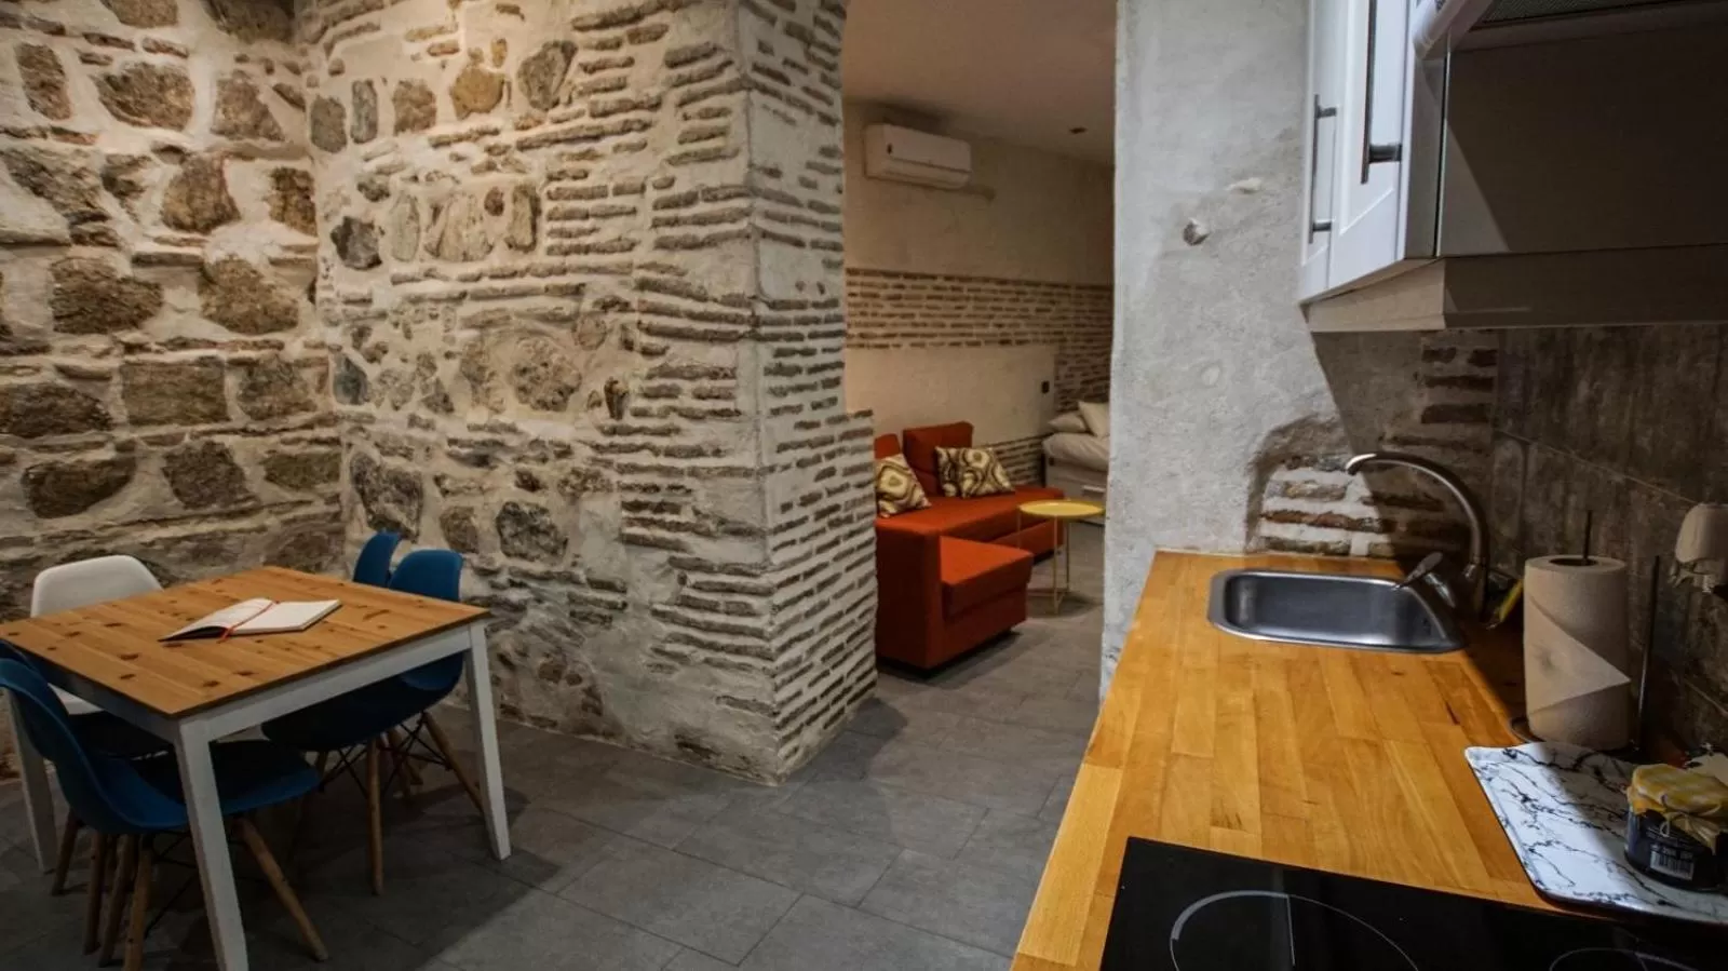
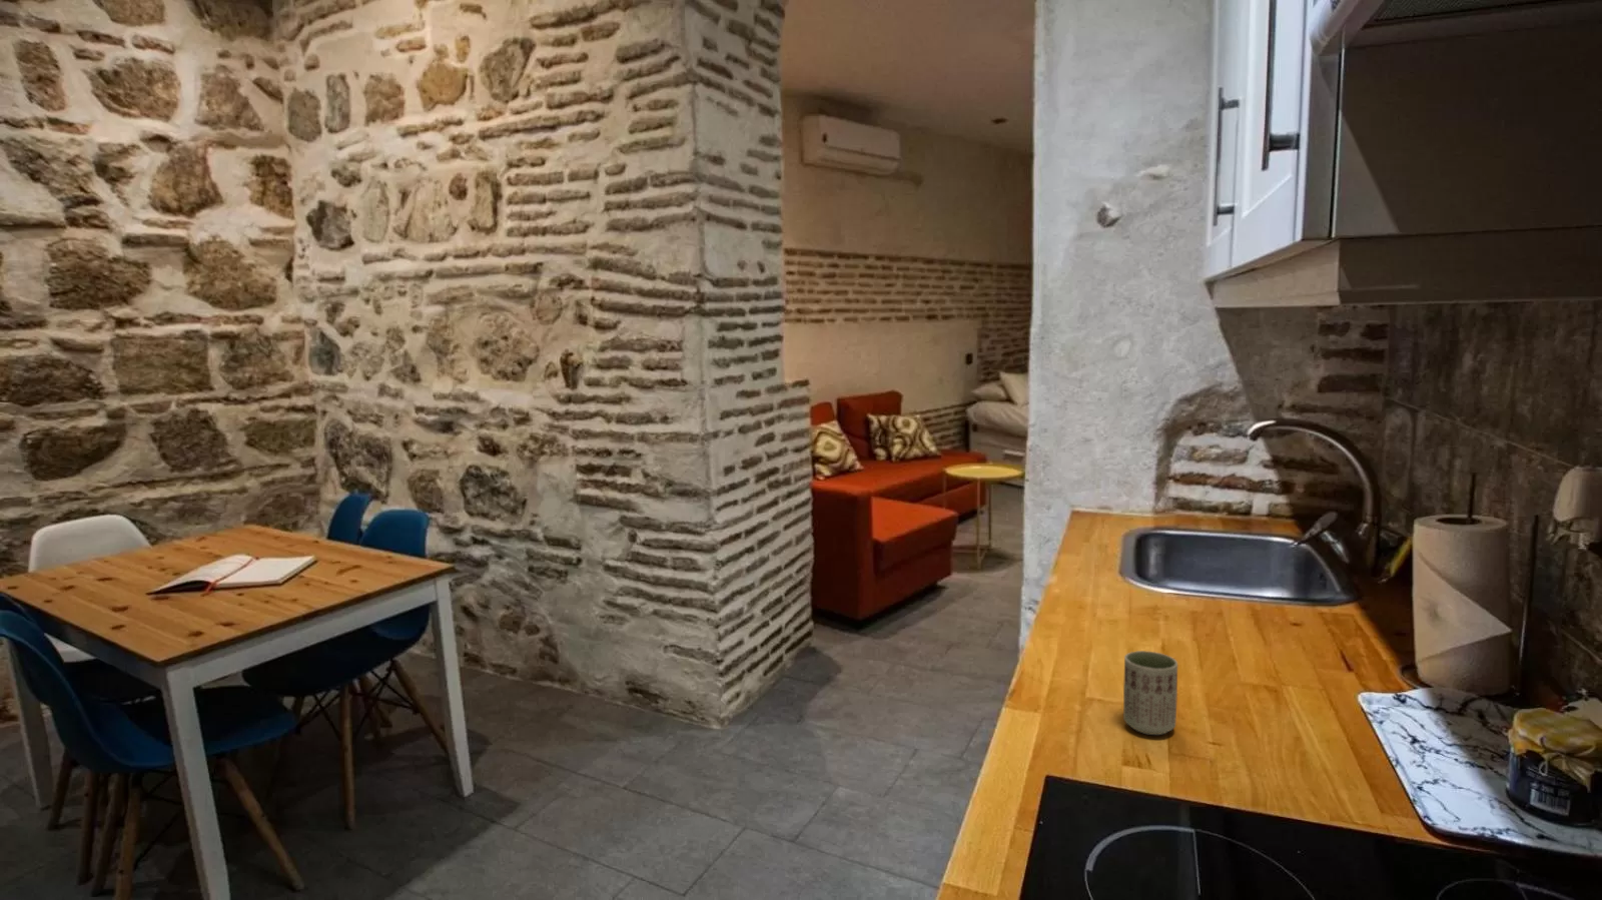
+ cup (1150, 693)
